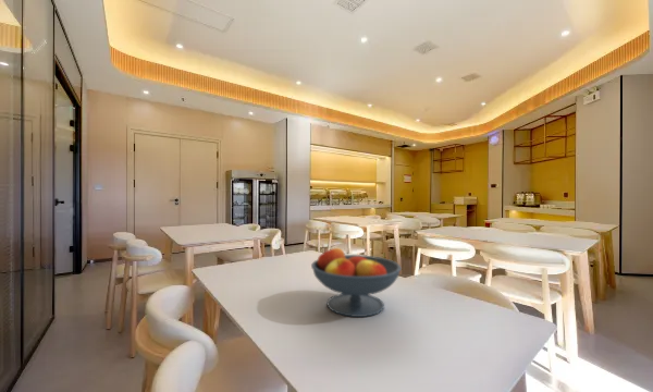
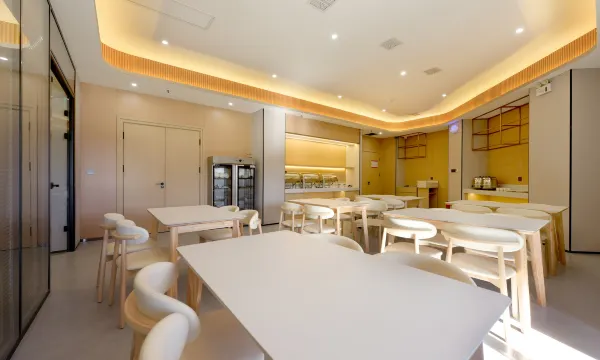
- fruit bowl (355, 277)
